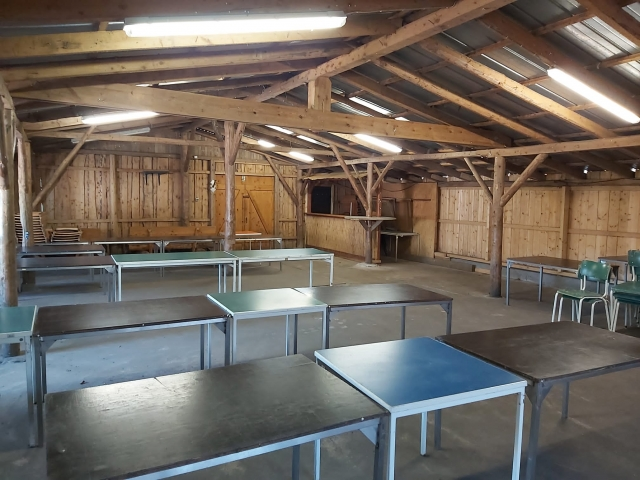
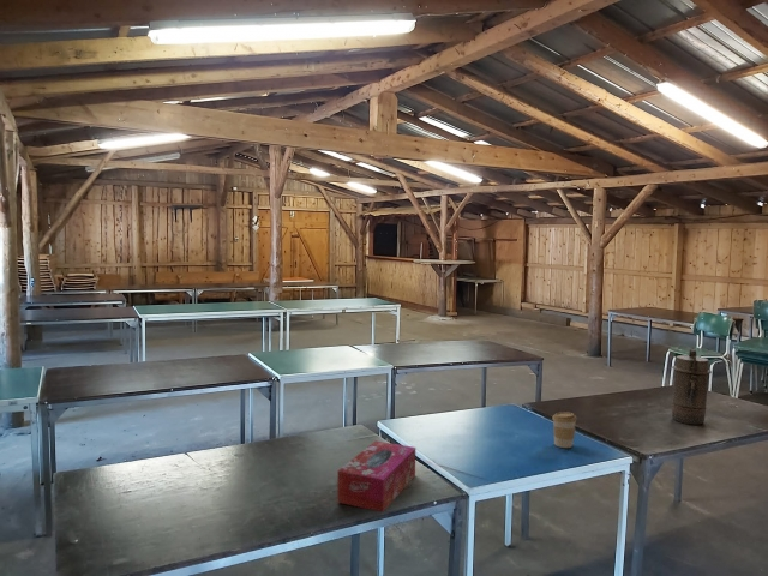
+ coffee cup (564, 428)
+ thermos (692, 385)
+ tissue box (378, 473)
